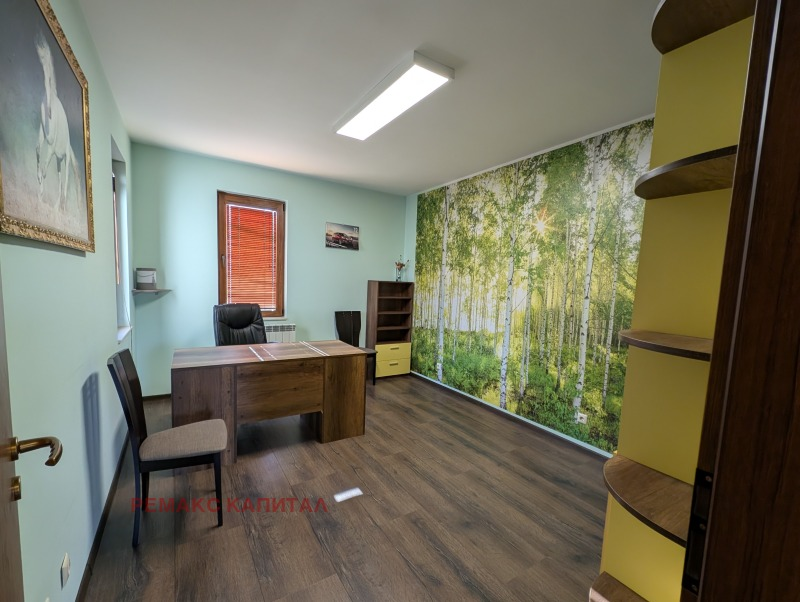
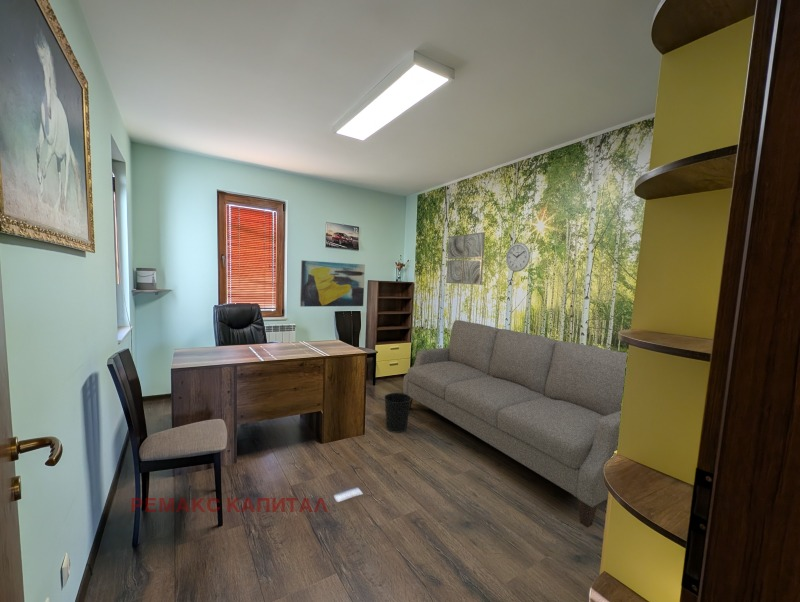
+ wastebasket (397, 412)
+ wall art (333, 284)
+ wall art (464, 258)
+ wall clock (517, 257)
+ sofa (503, 387)
